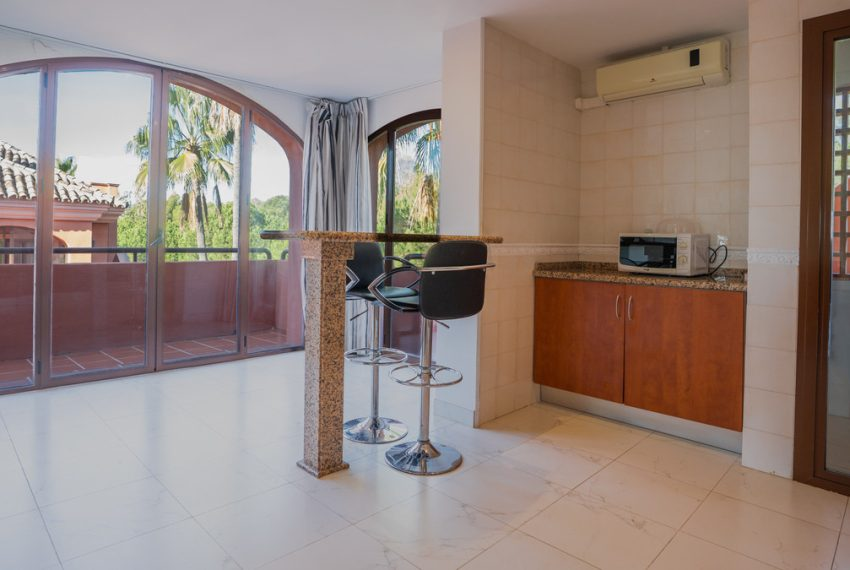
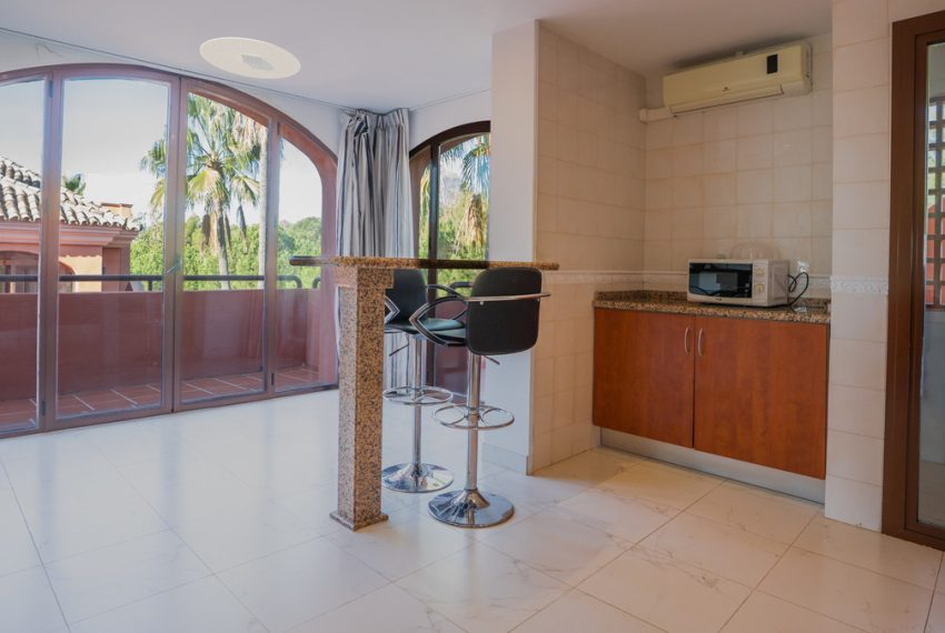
+ ceiling light (251, 54)
